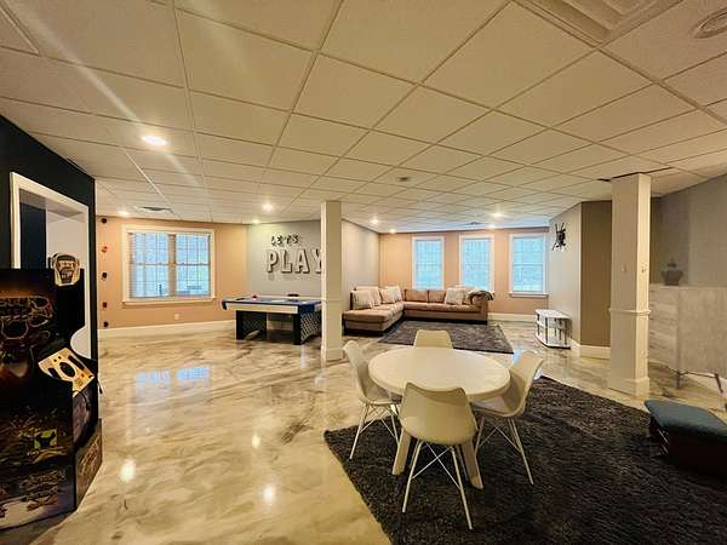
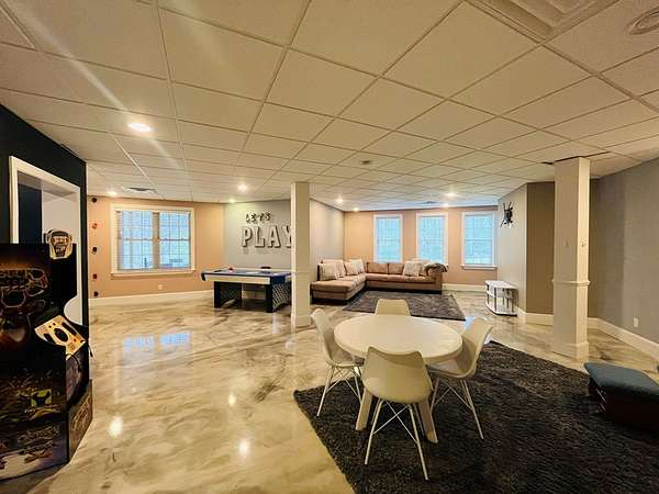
- dresser (672, 331)
- decorative urn (671, 271)
